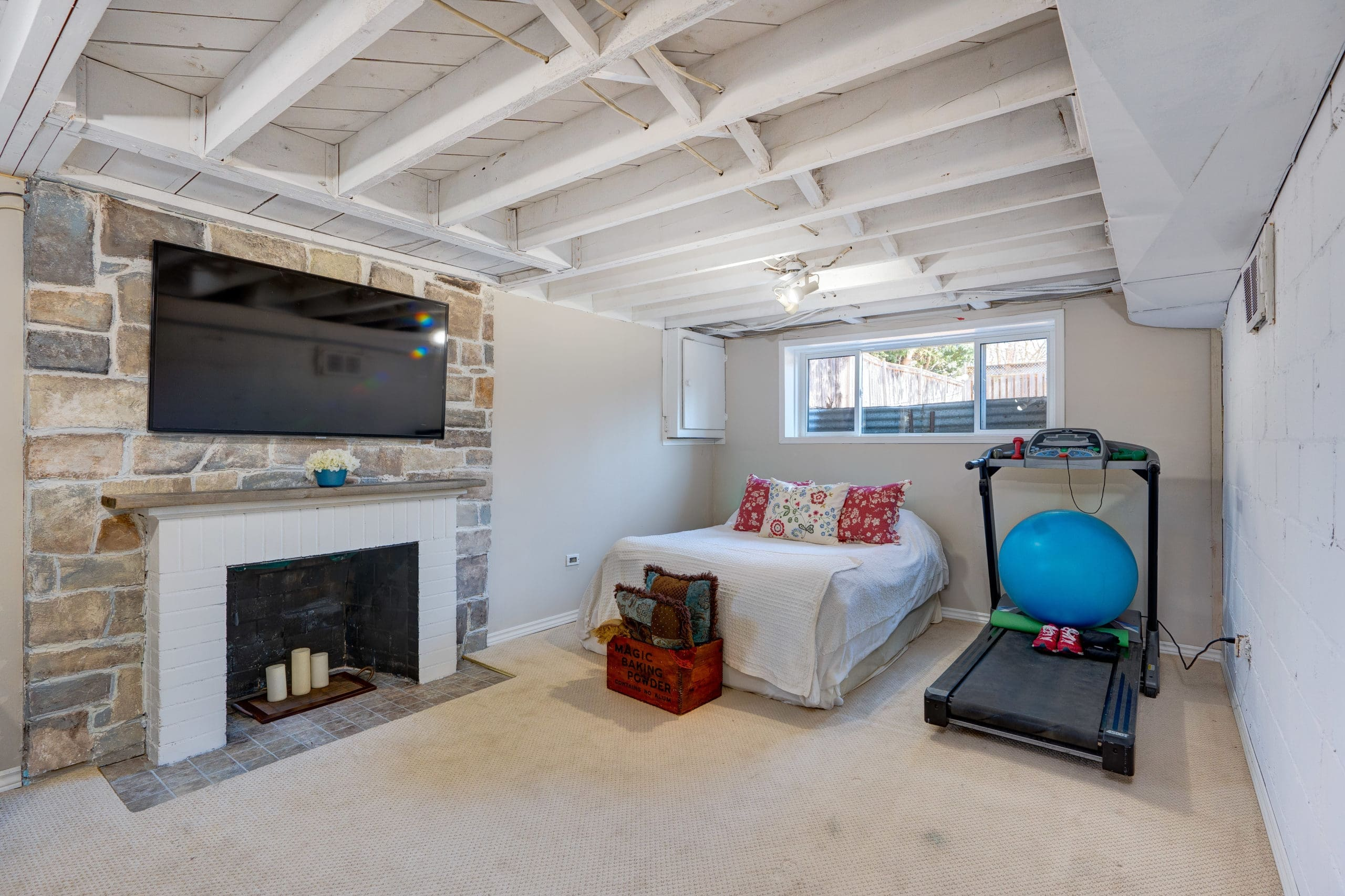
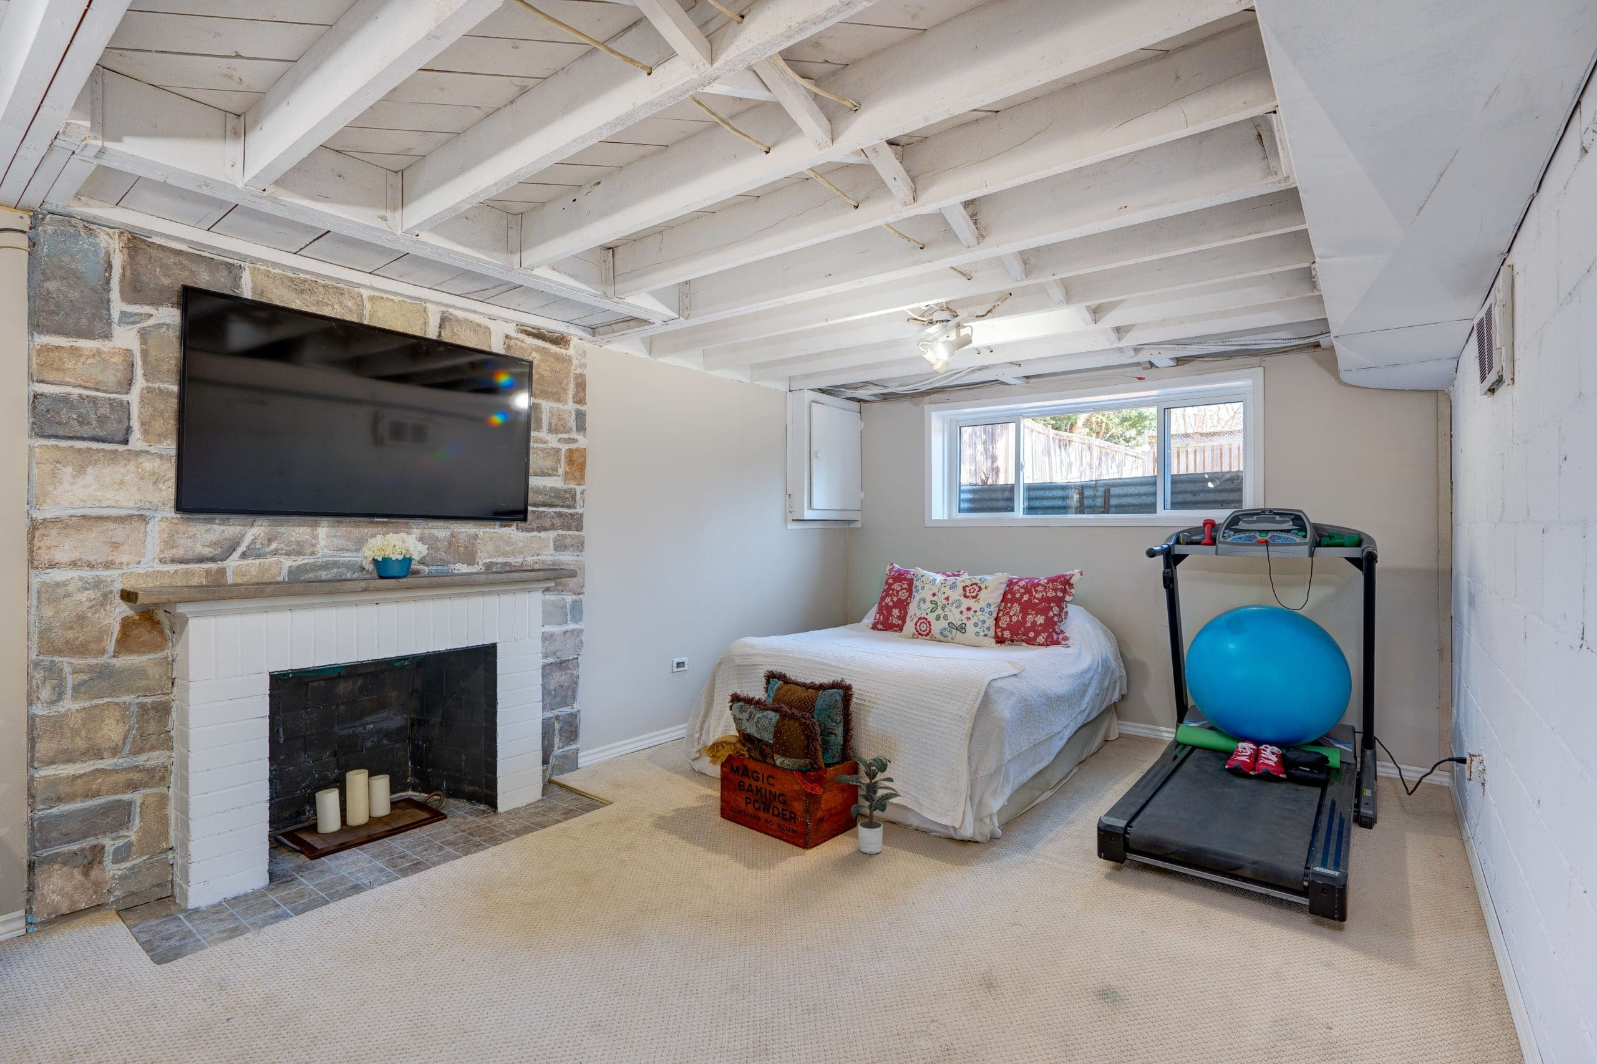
+ potted plant (872, 798)
